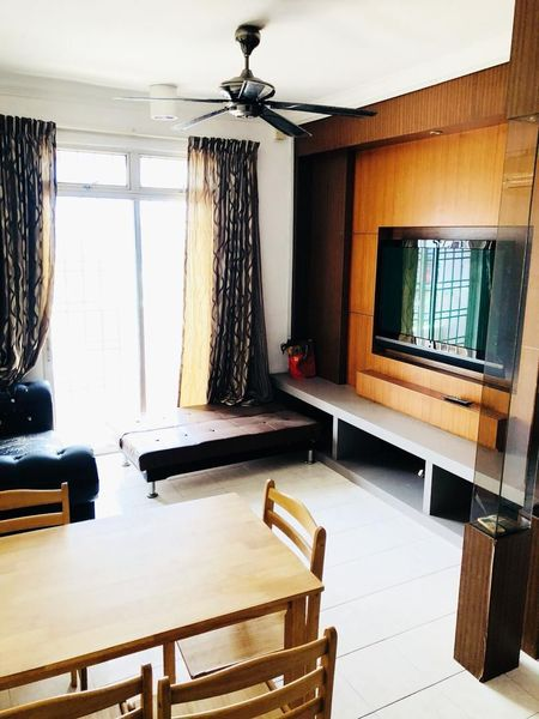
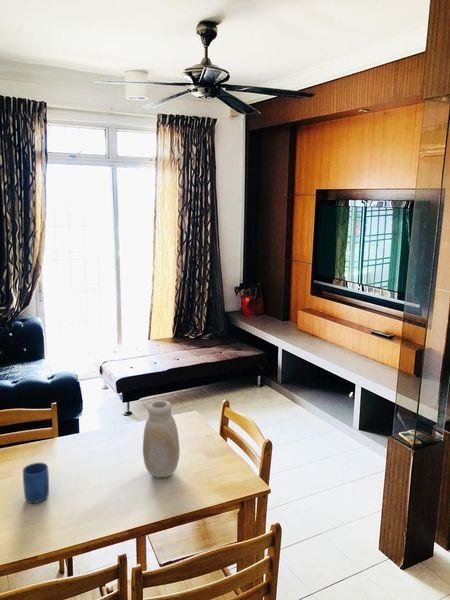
+ mug (34, 480)
+ vase (176, 433)
